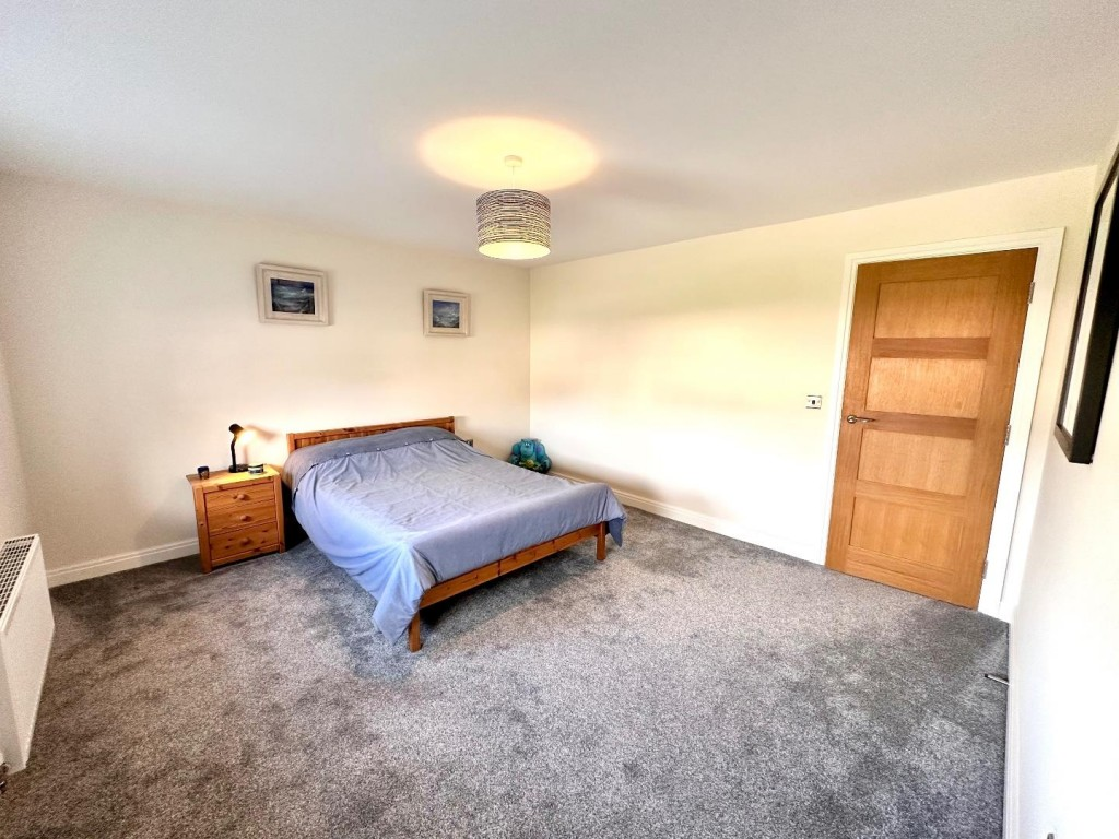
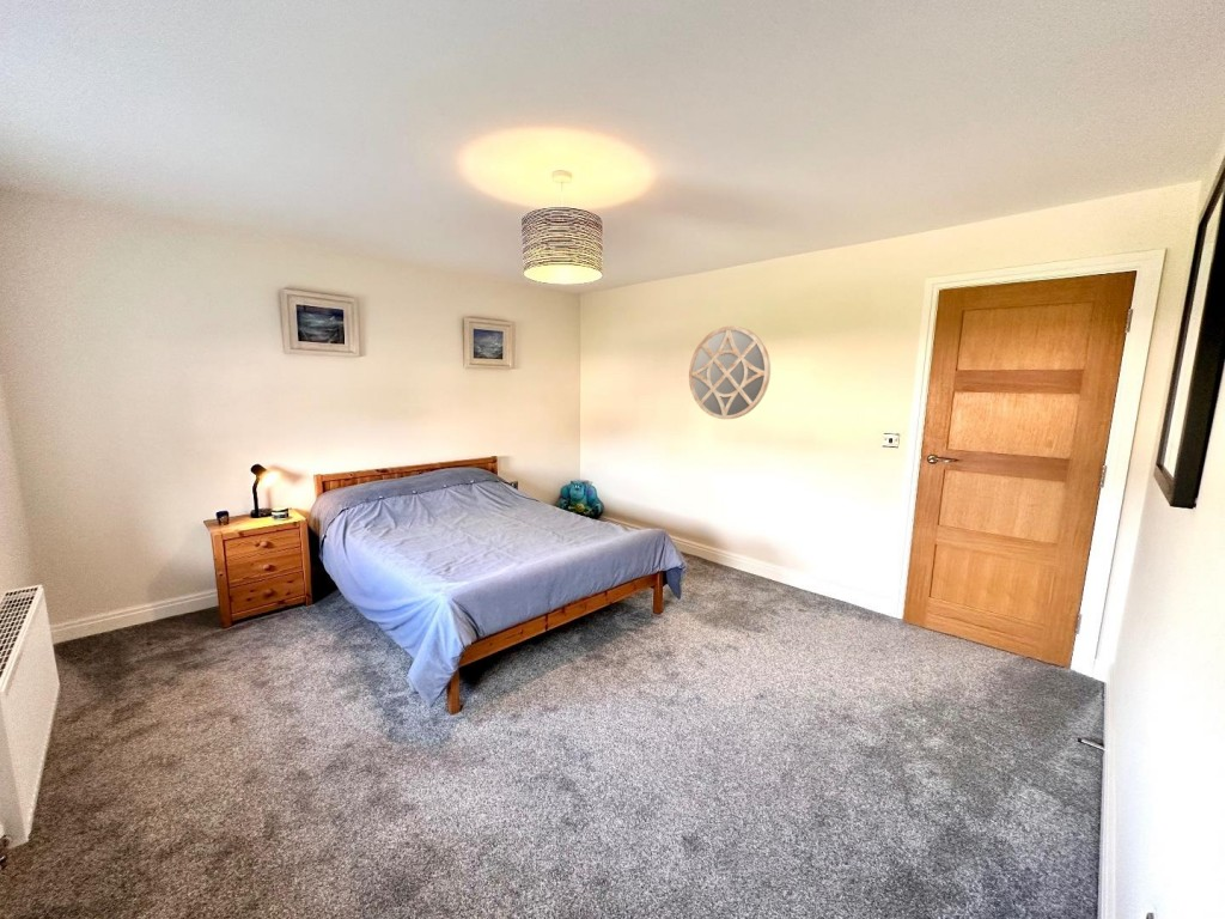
+ home mirror (726, 373)
